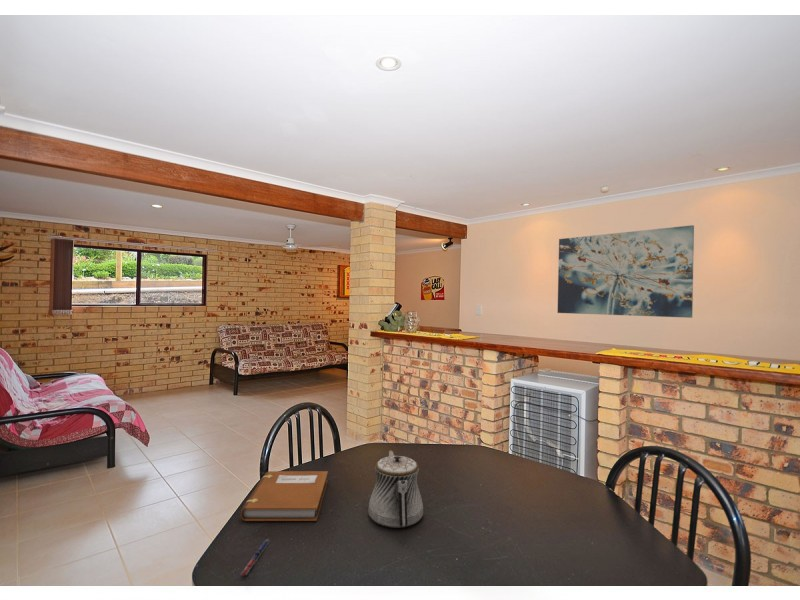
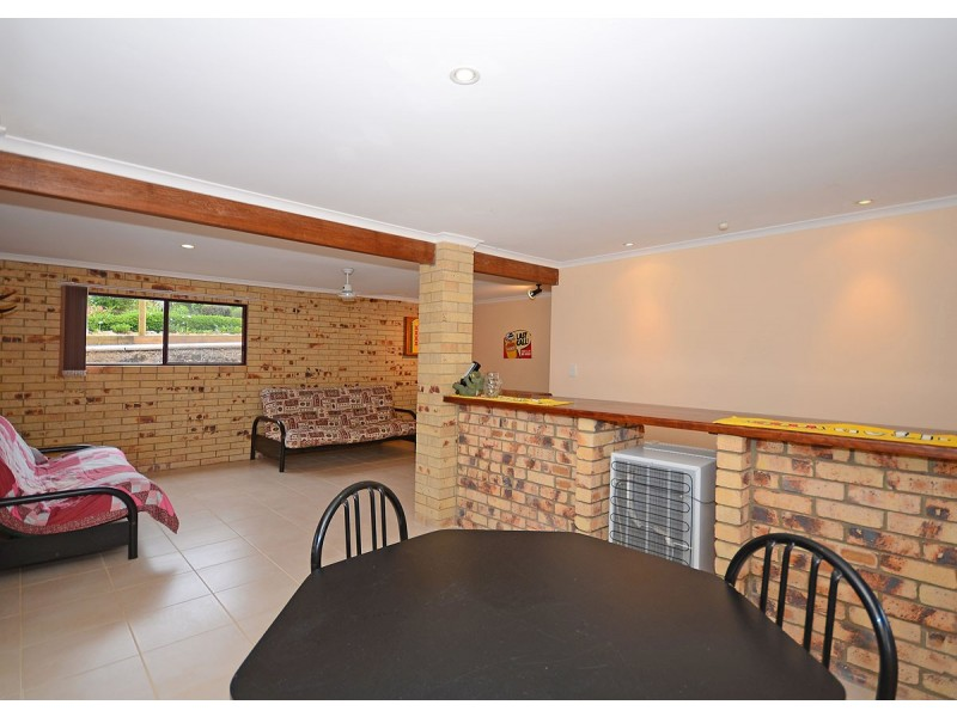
- teapot (396, 485)
- notebook (288, 492)
- wall art (618, 274)
- pen (256, 554)
